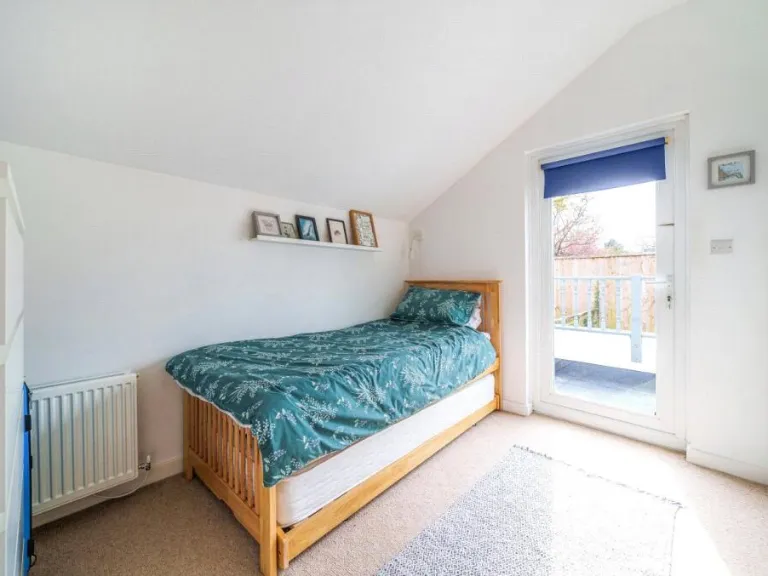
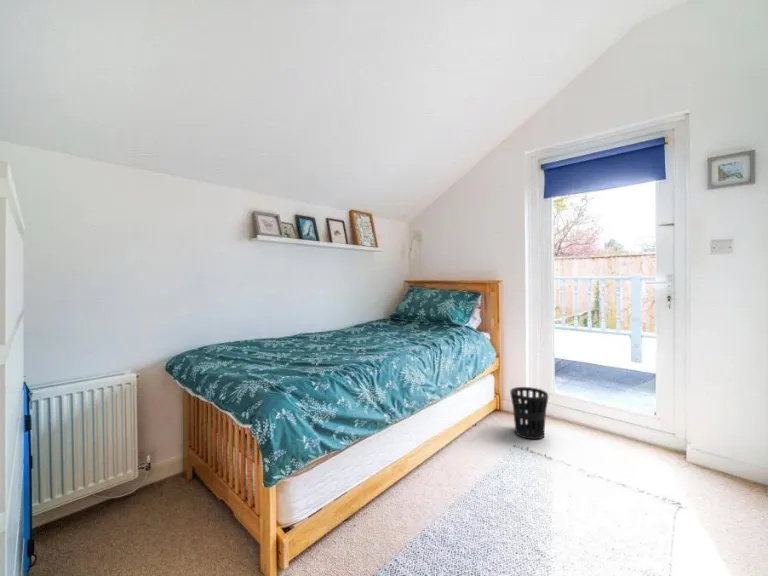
+ wastebasket (529, 412)
